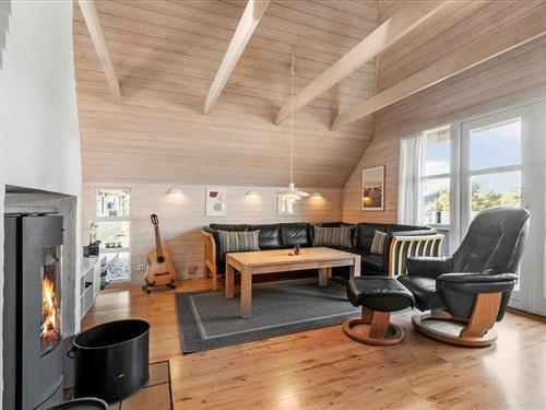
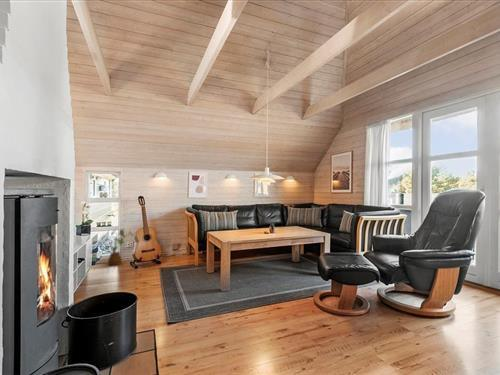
+ house plant (117, 246)
